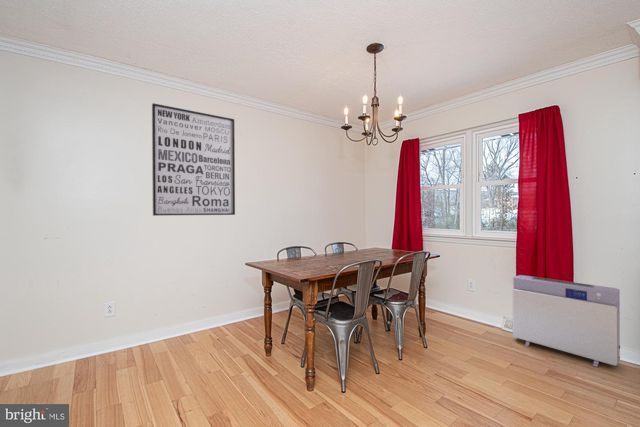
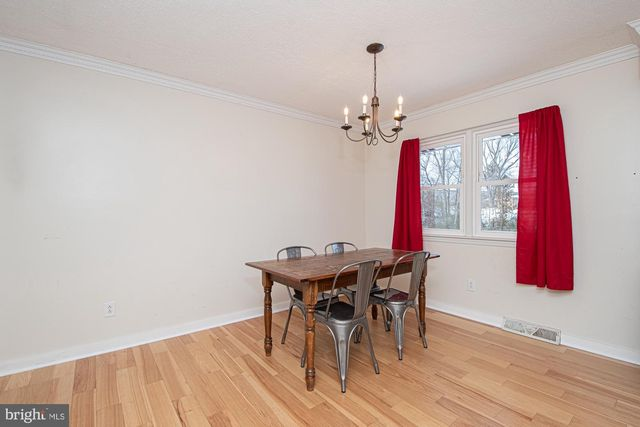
- air purifier (562, 316)
- wall art (196, 163)
